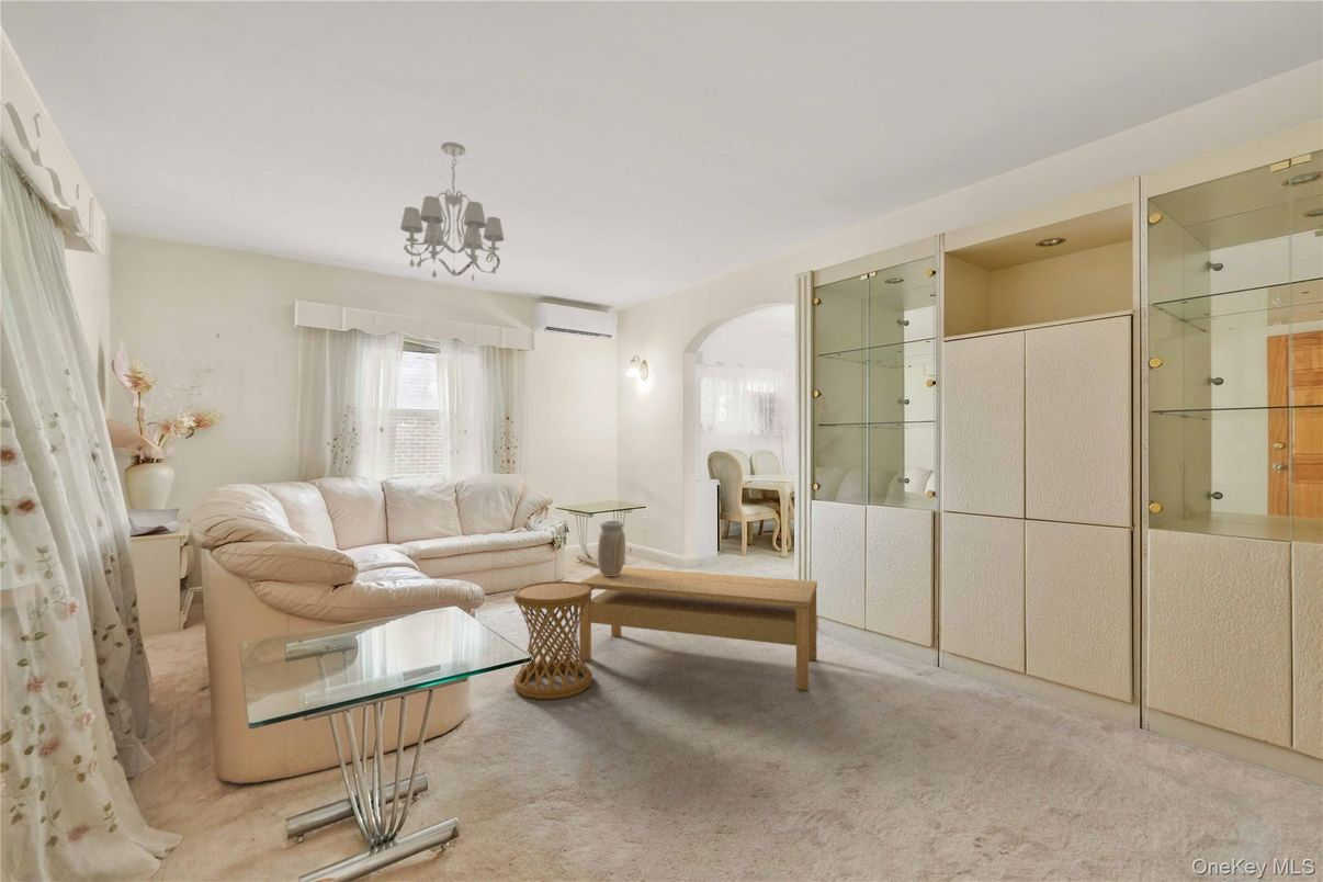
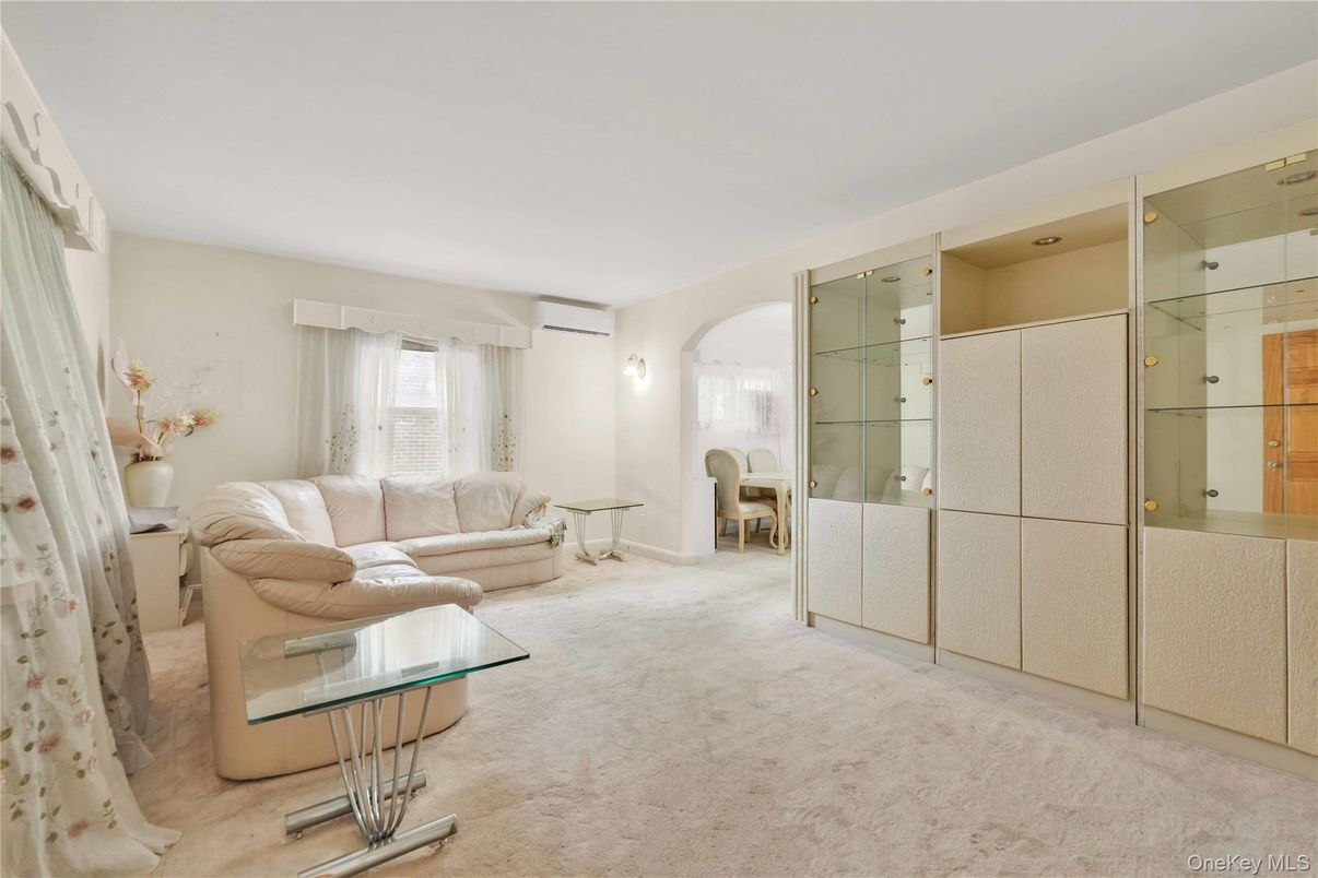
- side table (552, 636)
- vase (611, 547)
- coffee table (698, 620)
- chandelier (453, 212)
